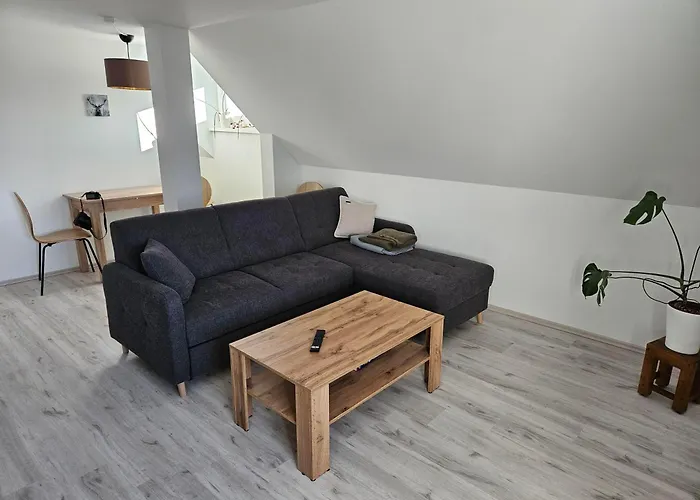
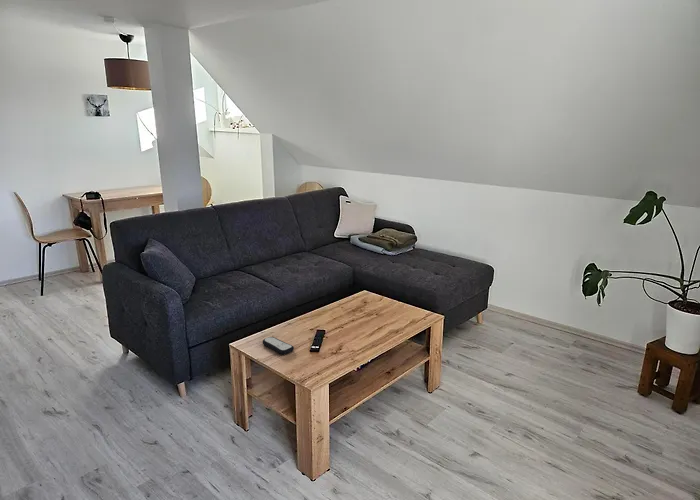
+ remote control (277, 345)
